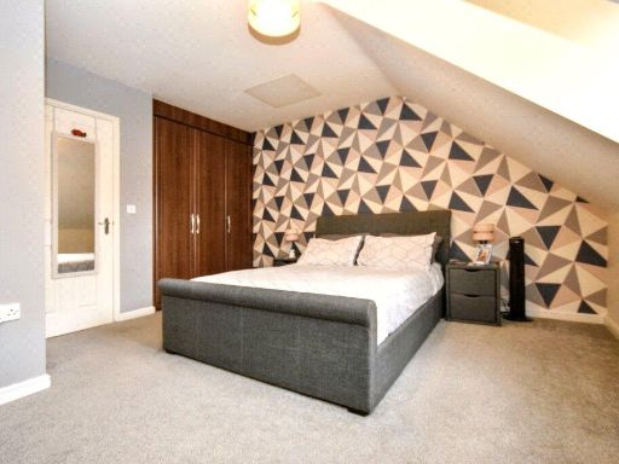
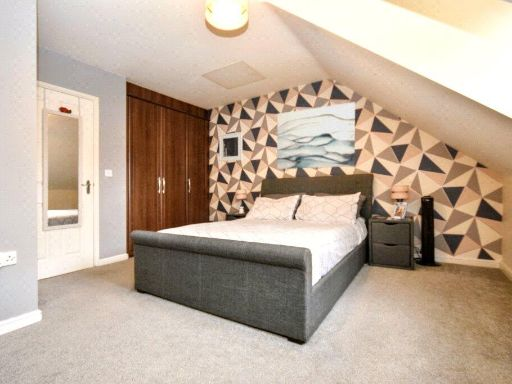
+ wall art (313, 138)
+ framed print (230, 147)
